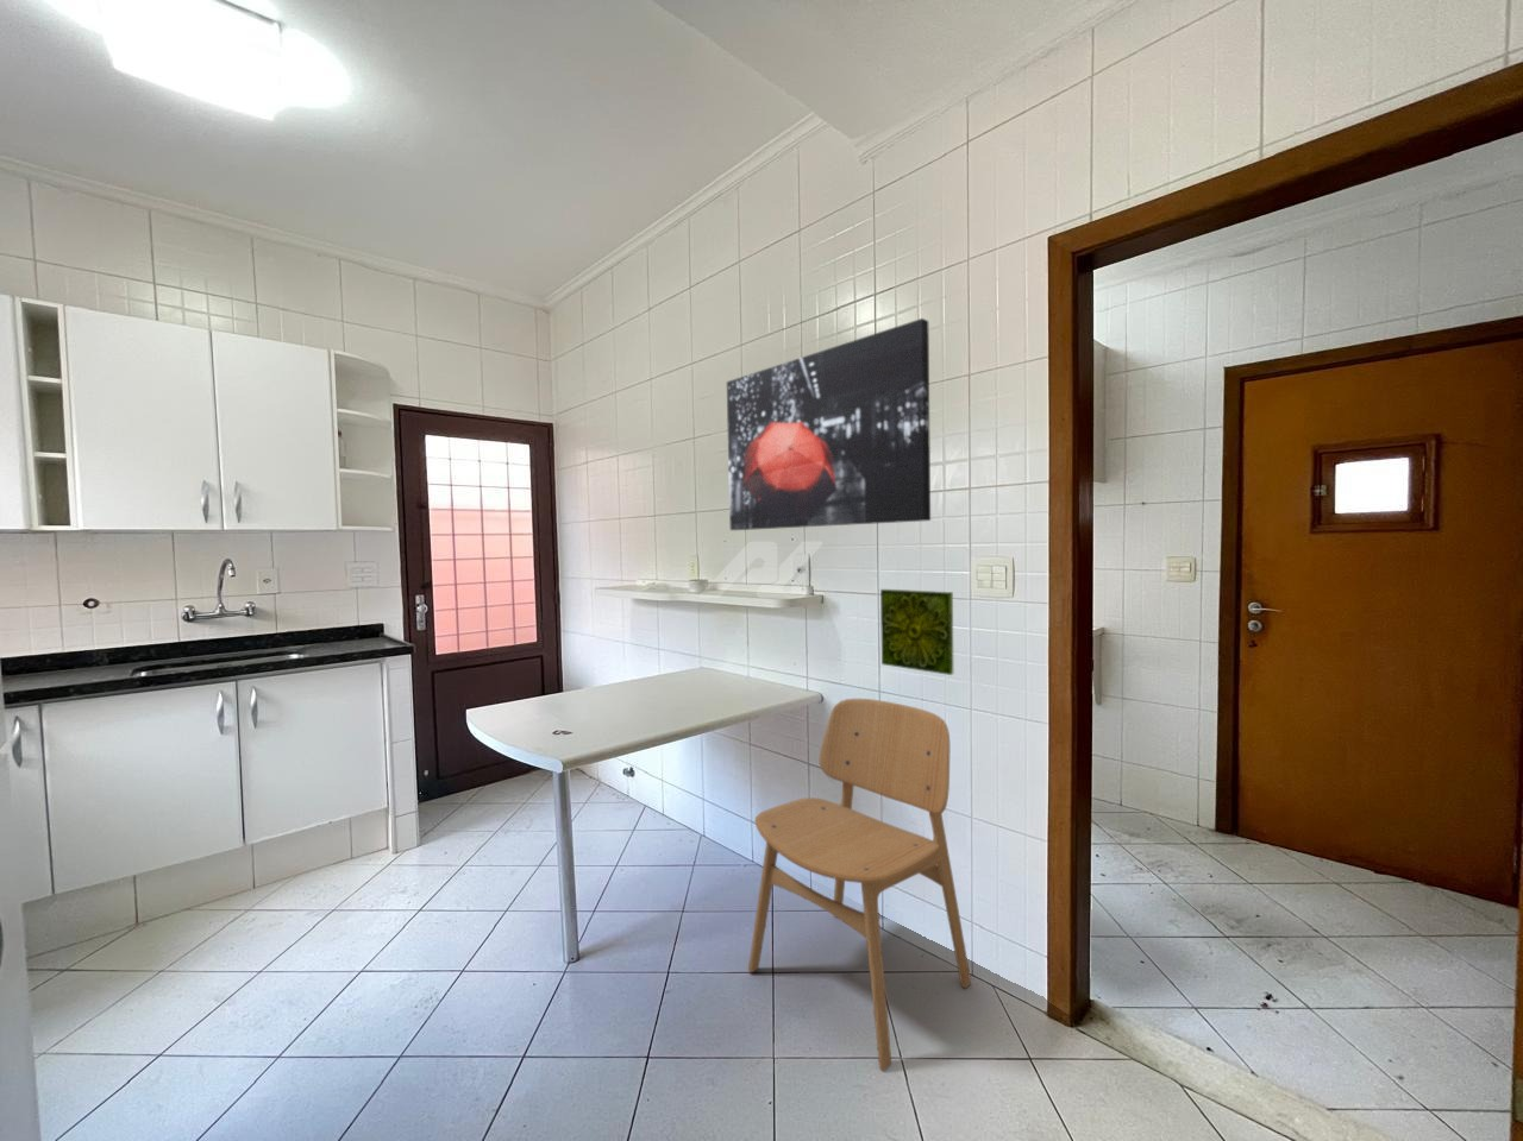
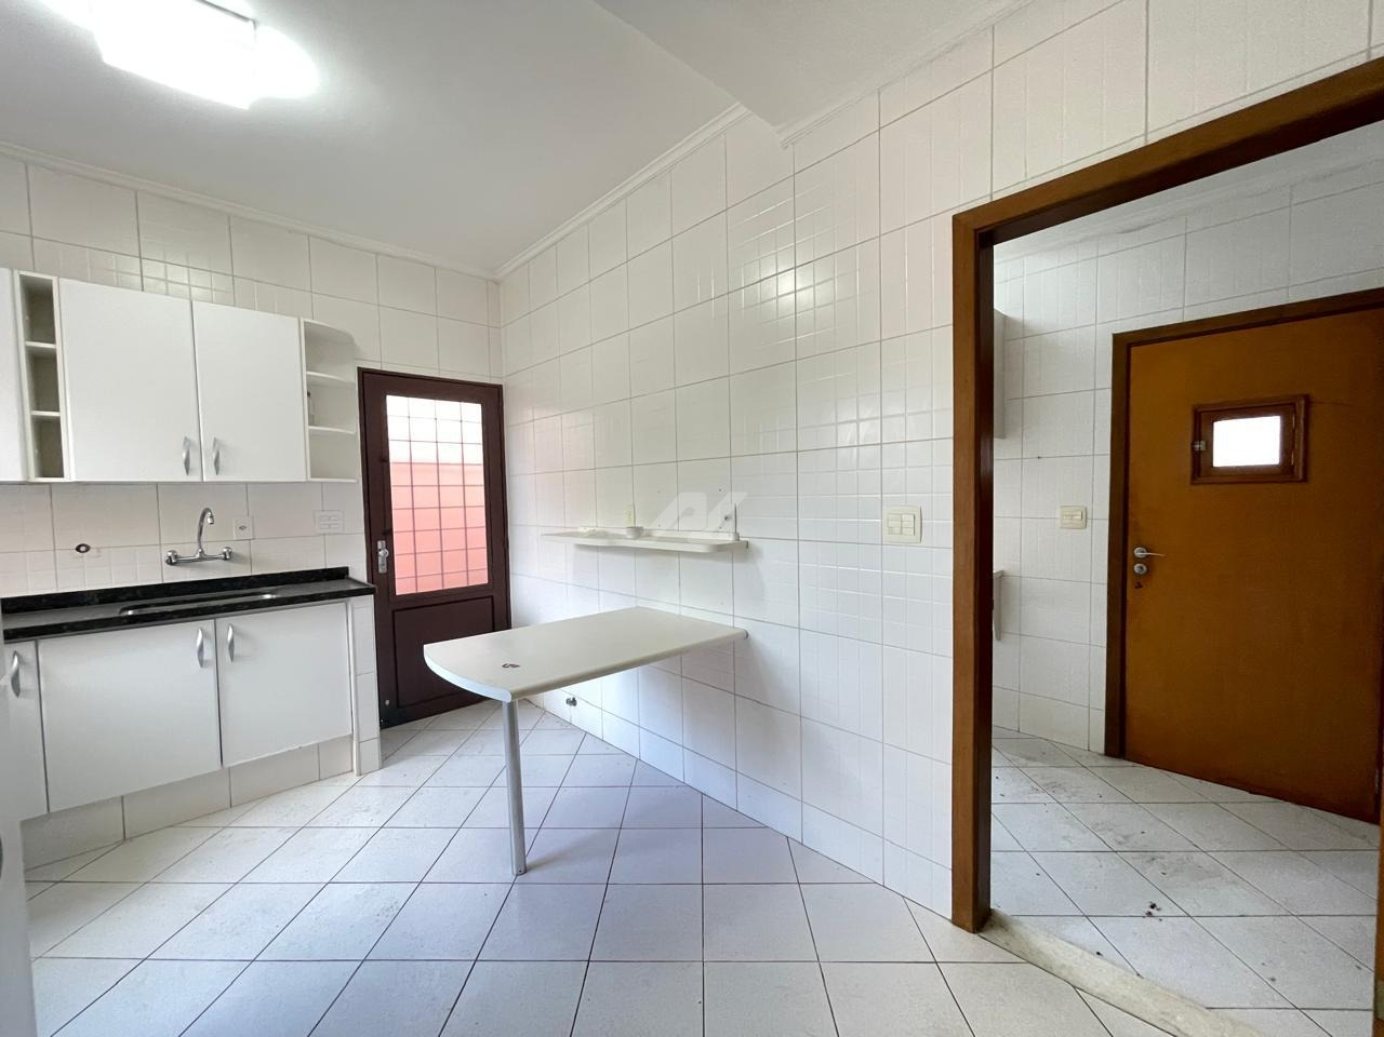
- decorative tile (915, 630)
- wall art (814, 441)
- dining chair (854, 850)
